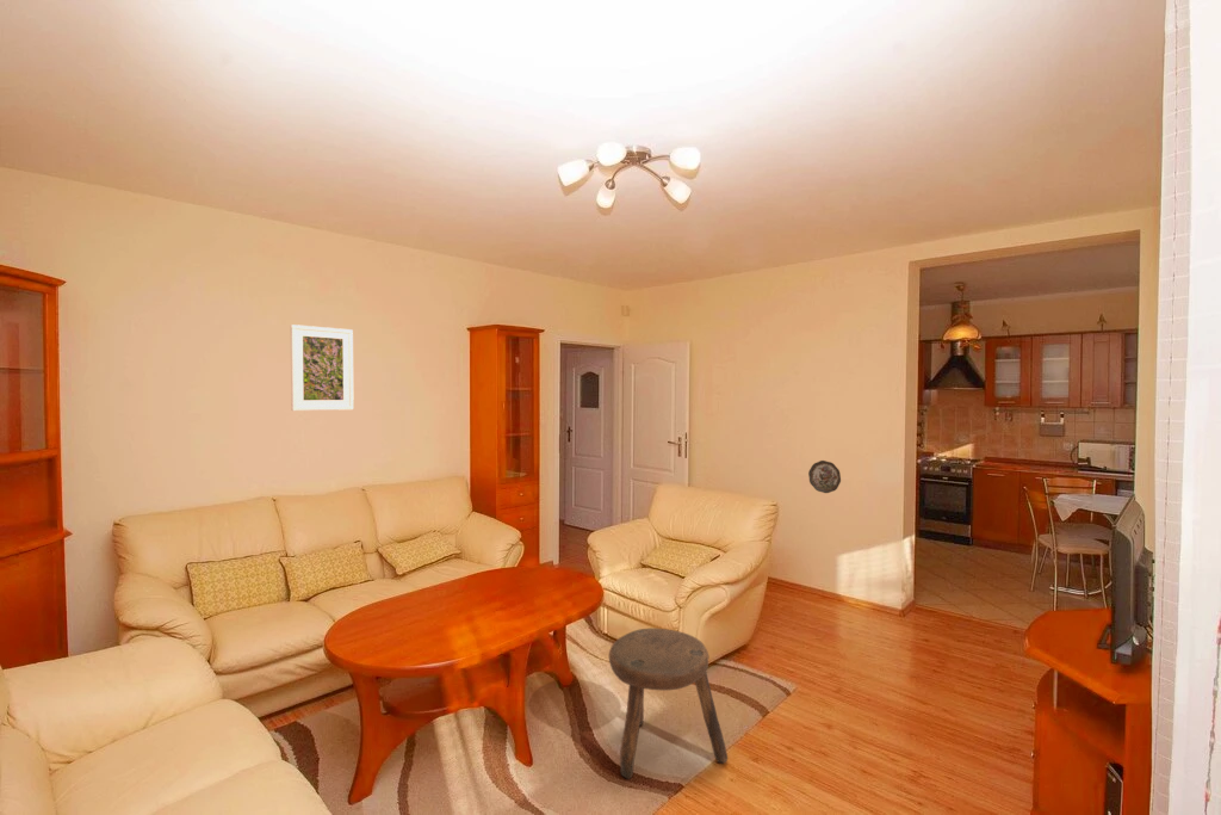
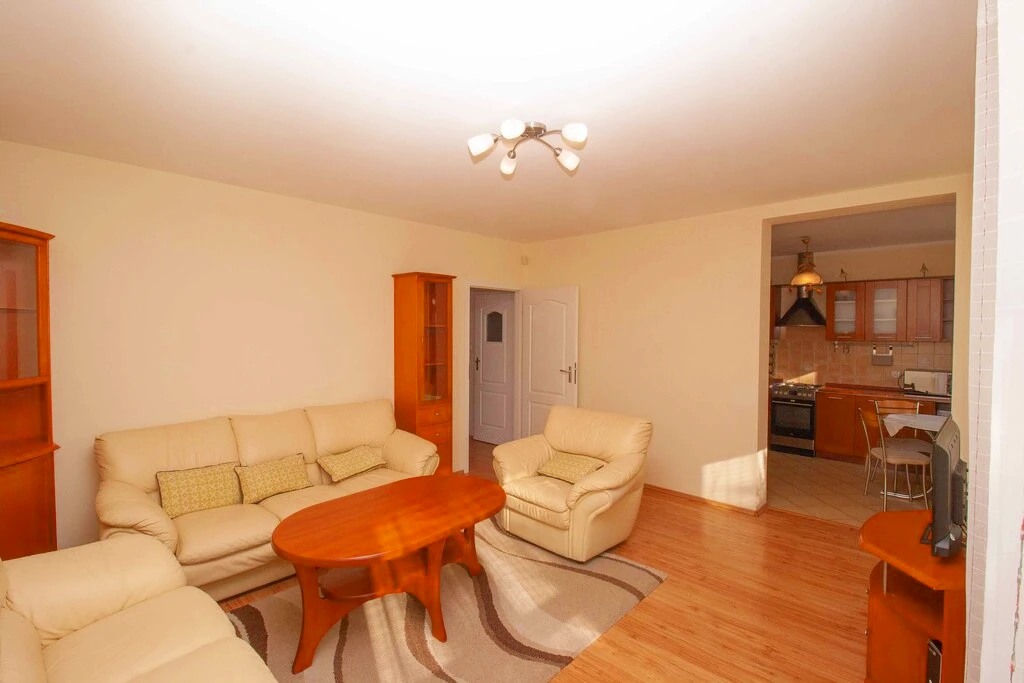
- stool (665, 690)
- decorative plate (824, 476)
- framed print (323, 369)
